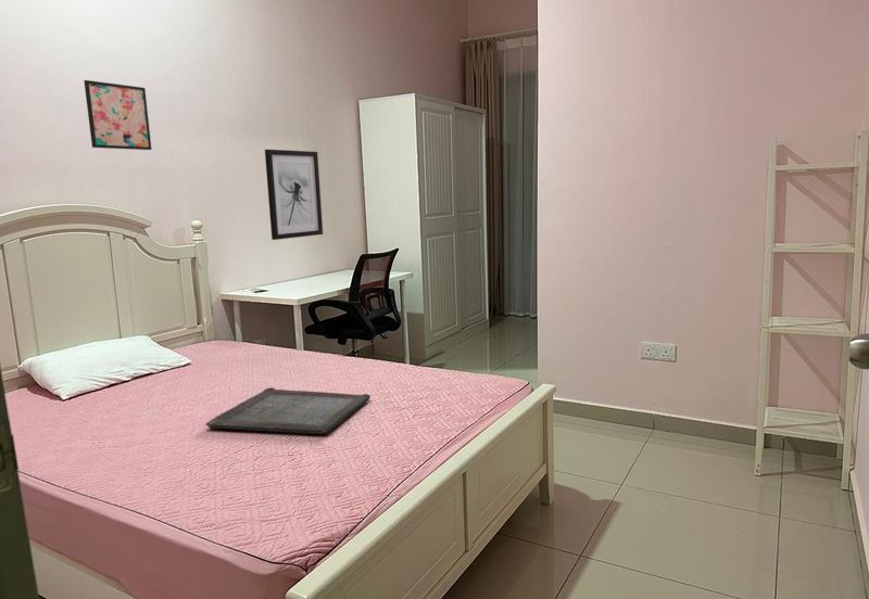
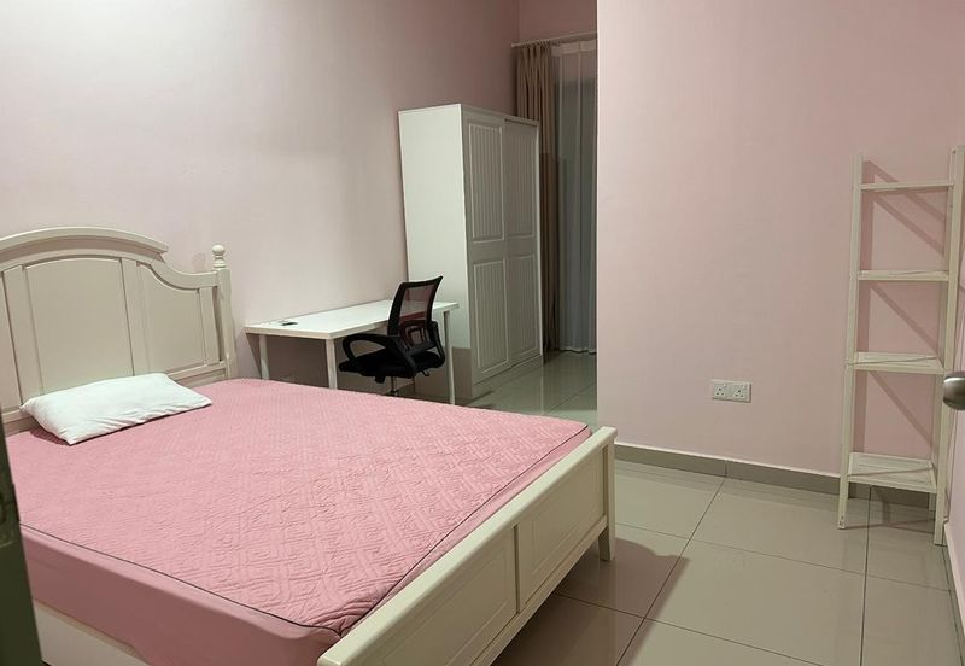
- serving tray (292, 409)
- wall art (295, 194)
- wall art (118, 116)
